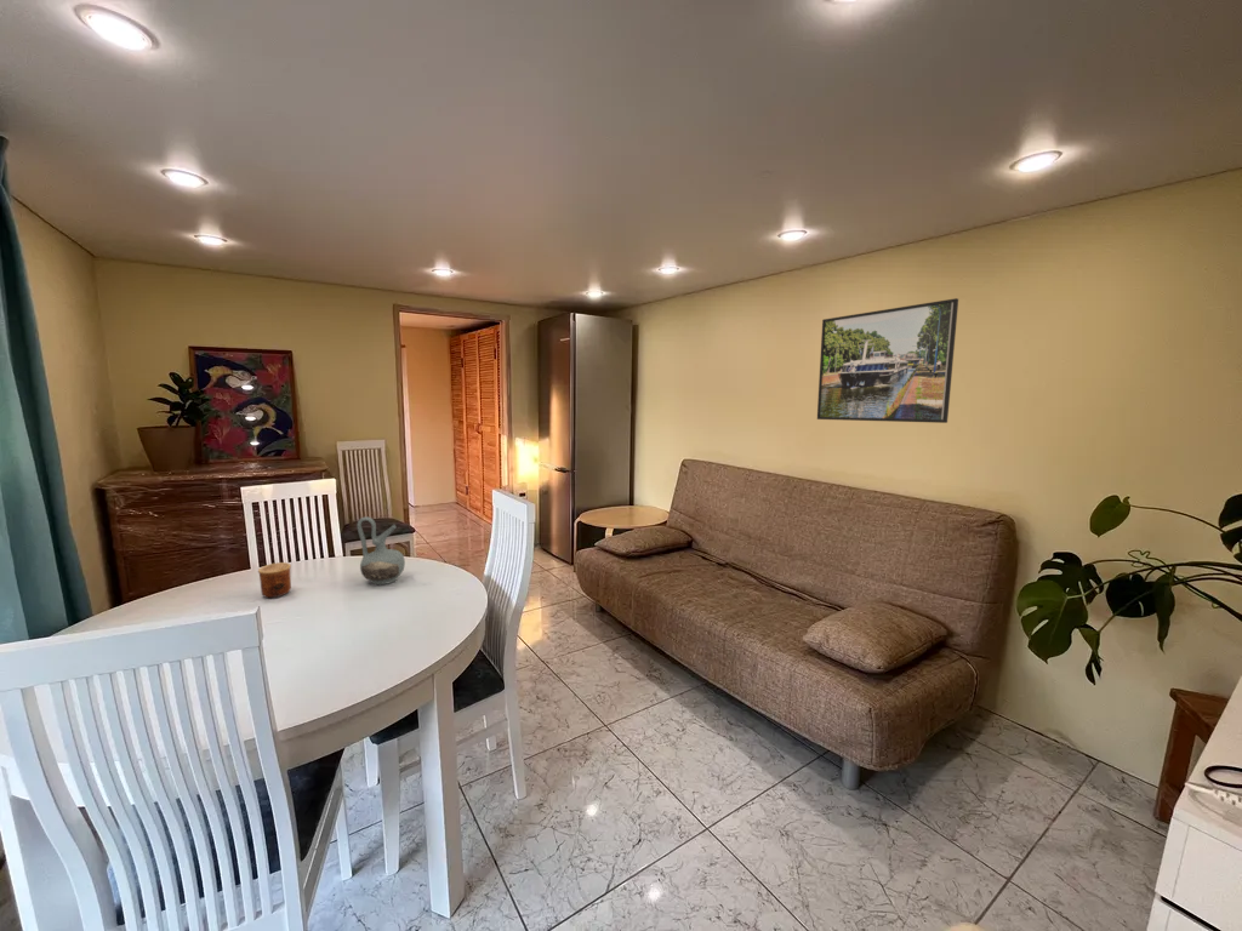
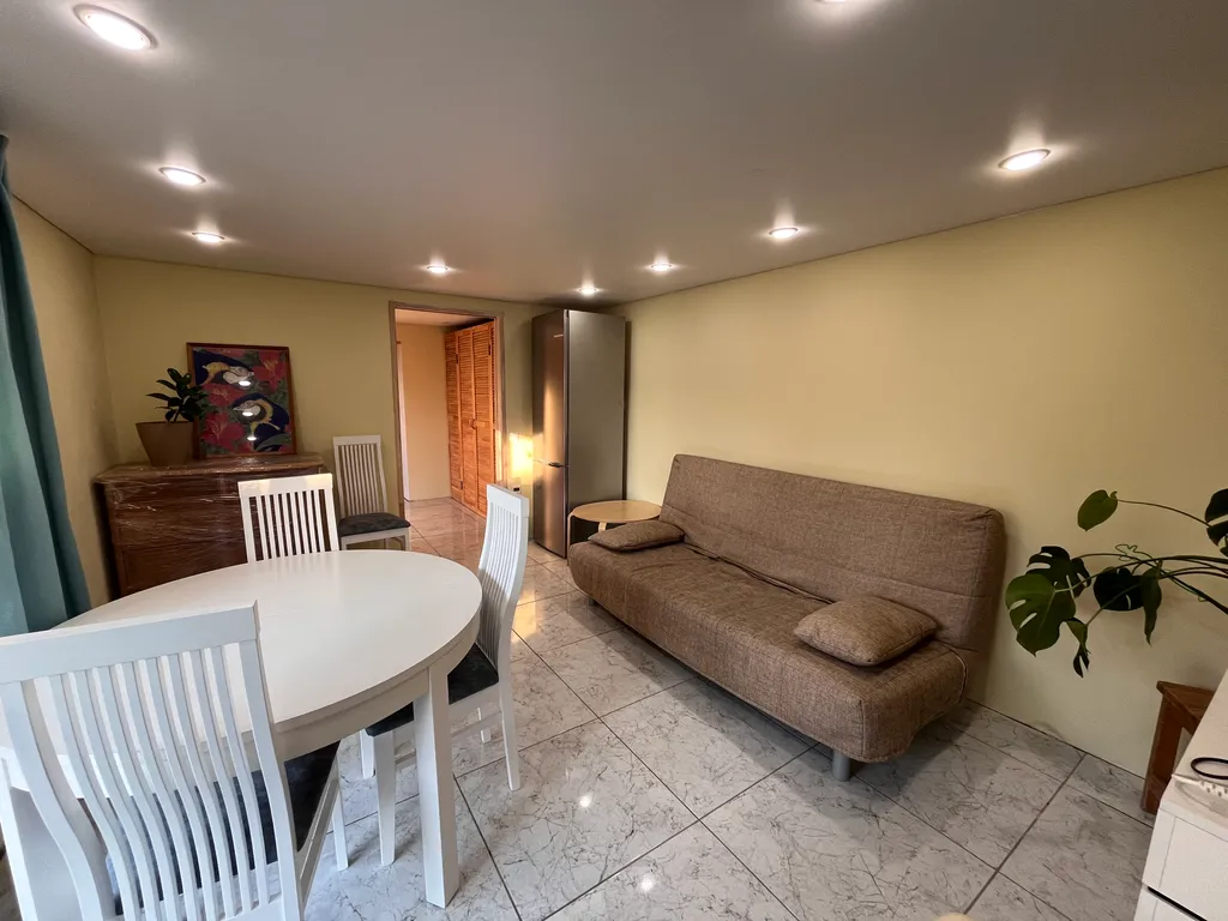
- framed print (878, 366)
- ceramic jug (381, 548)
- cup (275, 579)
